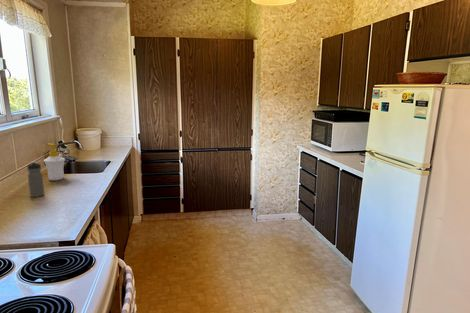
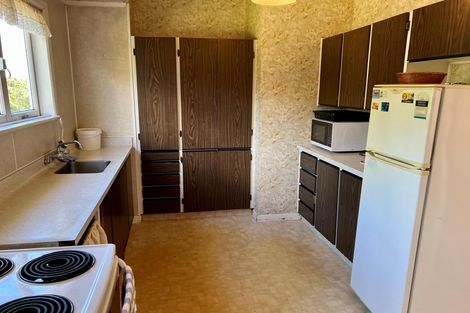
- water bottle (35, 178)
- soap bottle (54, 161)
